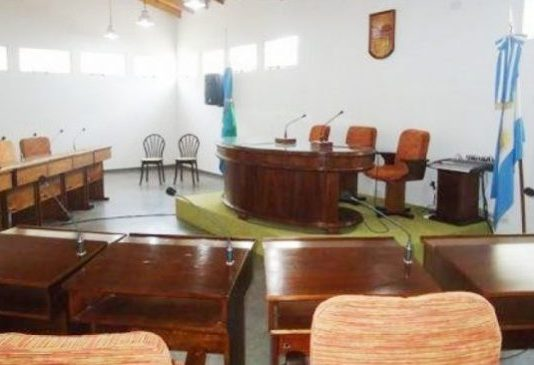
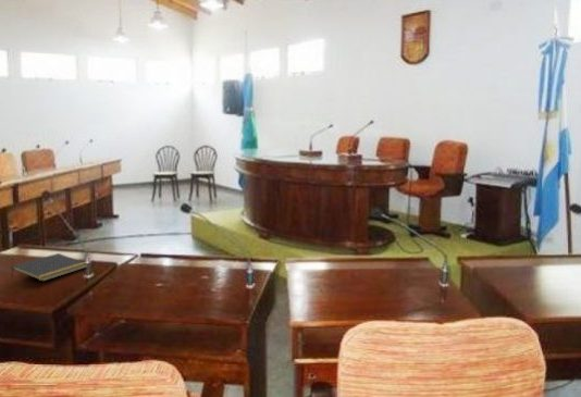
+ notepad (51, 265)
